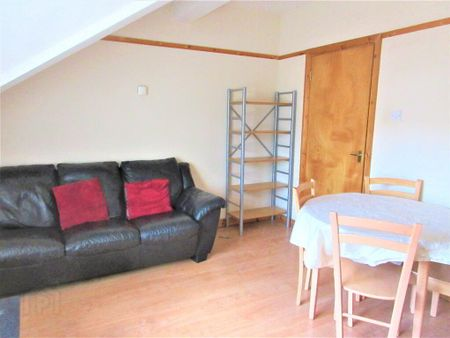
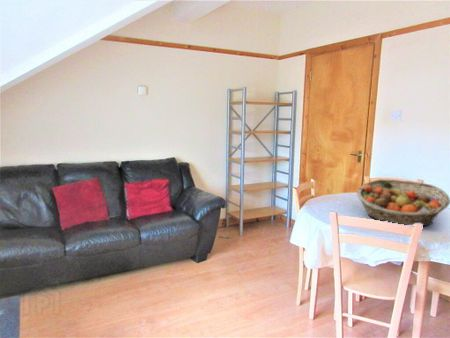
+ fruit basket (400, 201)
